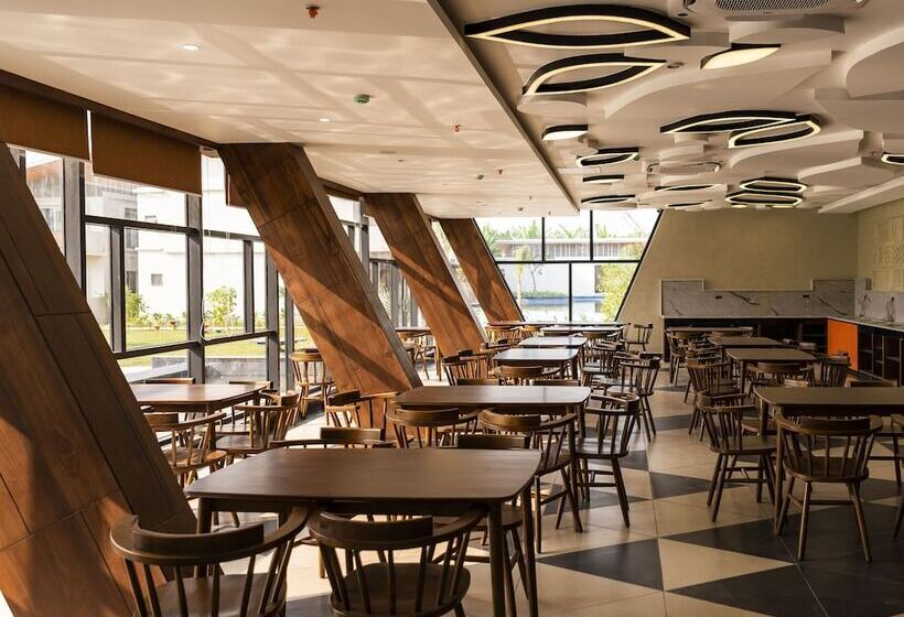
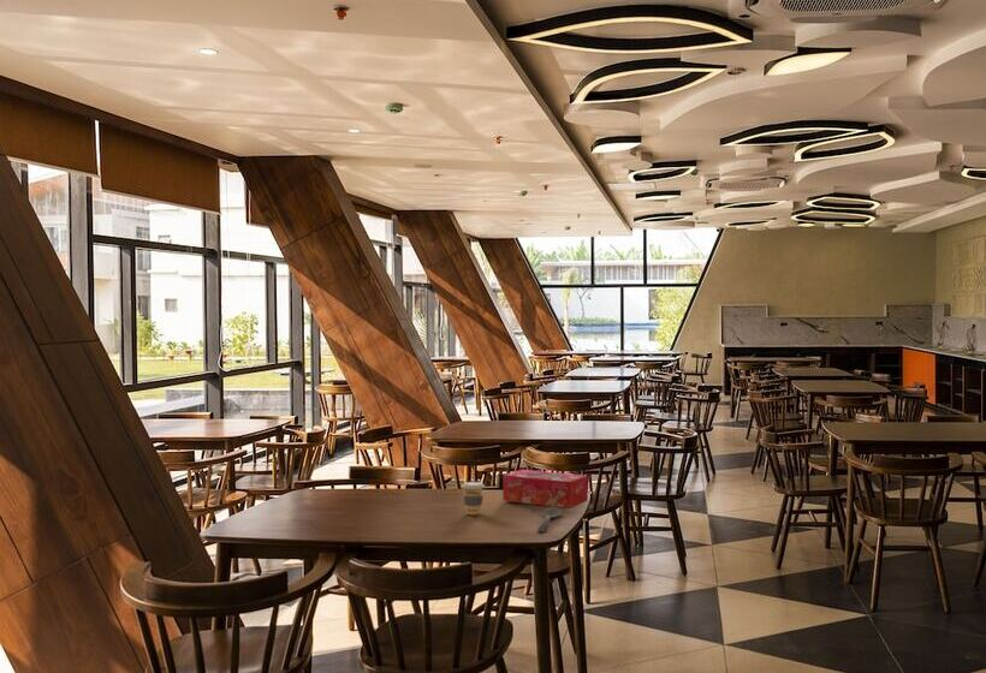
+ tissue box (545, 488)
+ spoon (547, 518)
+ coffee cup (473, 498)
